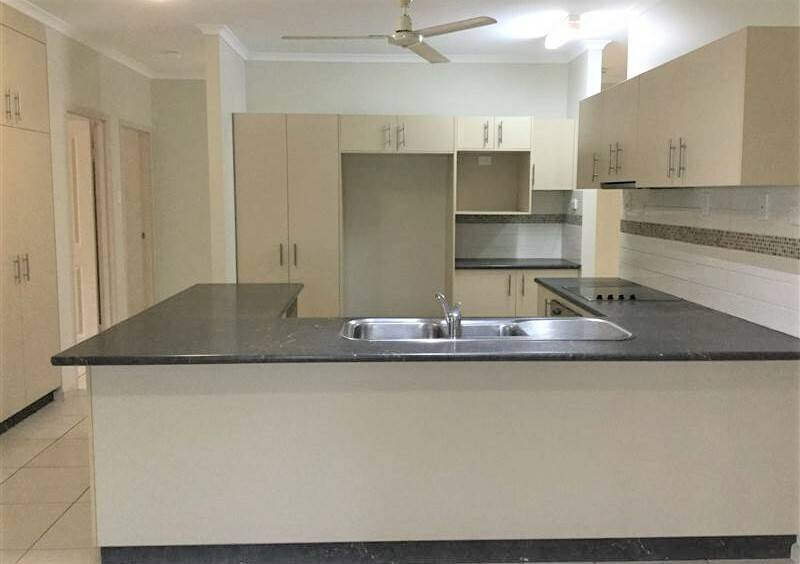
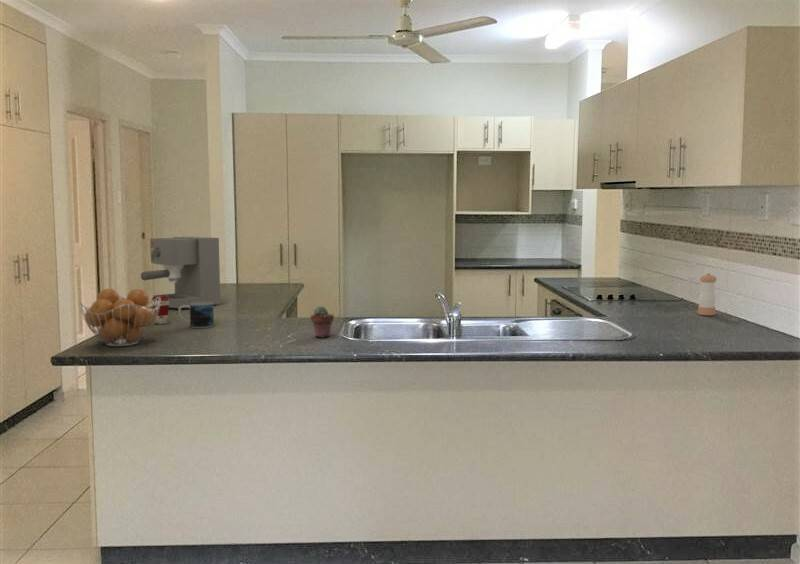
+ potted succulent (322, 321)
+ mug (196, 315)
+ coffee maker (184, 272)
+ coffee cup (161, 309)
+ fruit basket (121, 316)
+ pepper shaker (707, 293)
